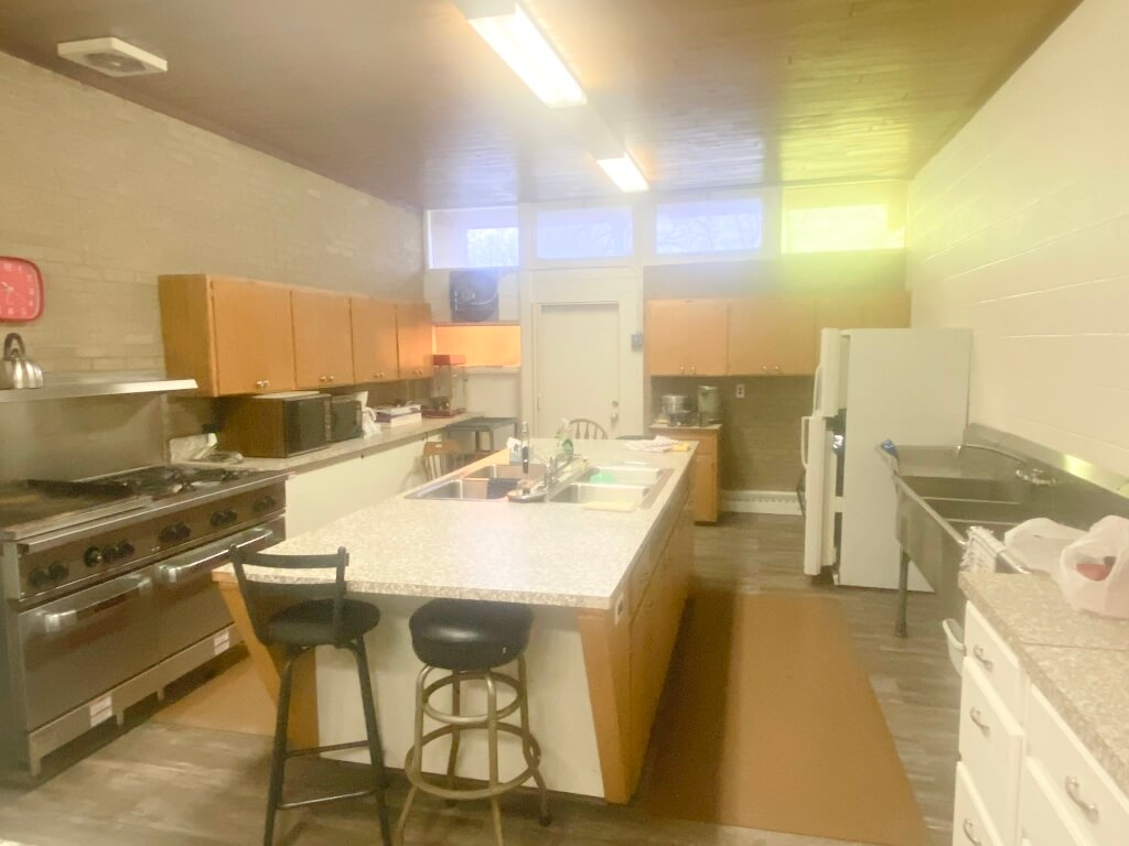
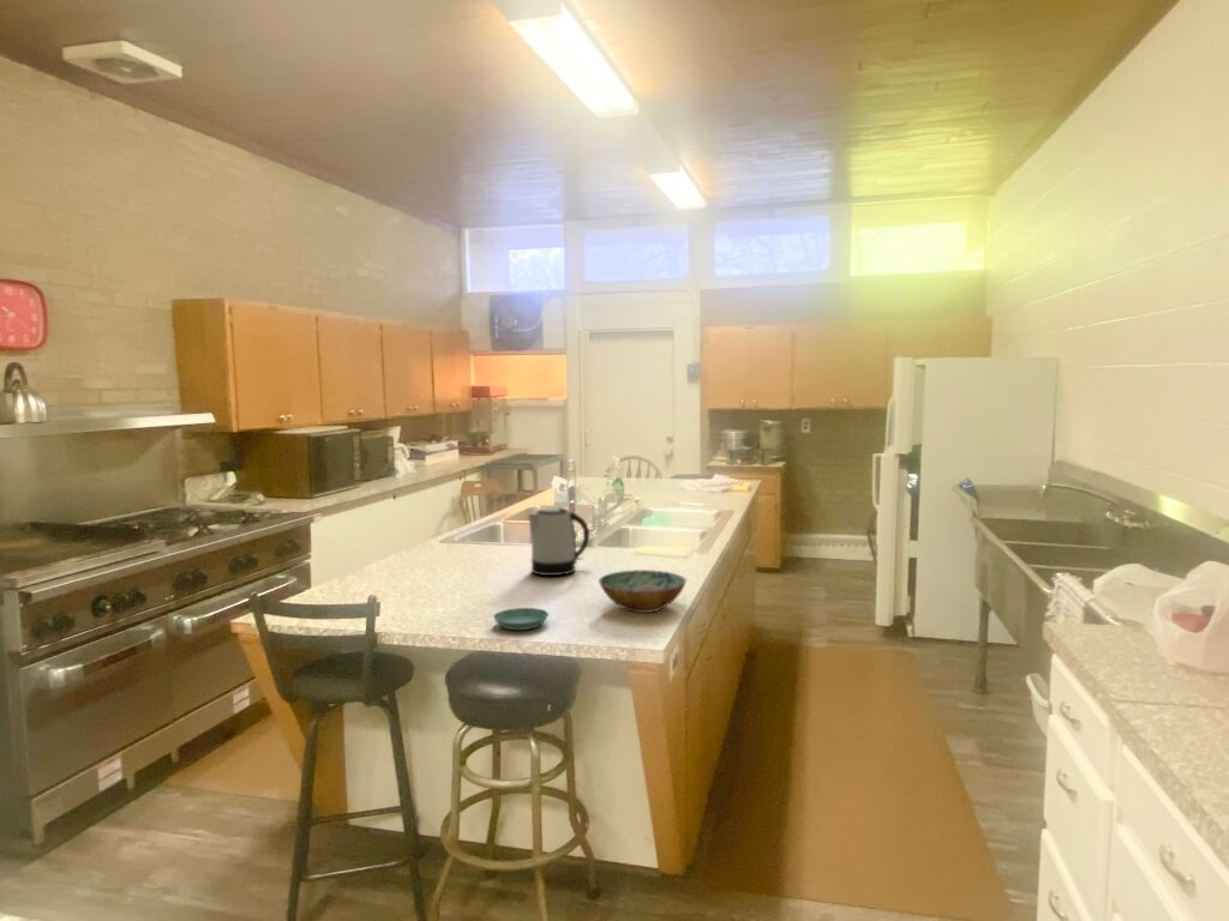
+ saucer (521, 619)
+ bowl (642, 594)
+ kettle (559, 538)
